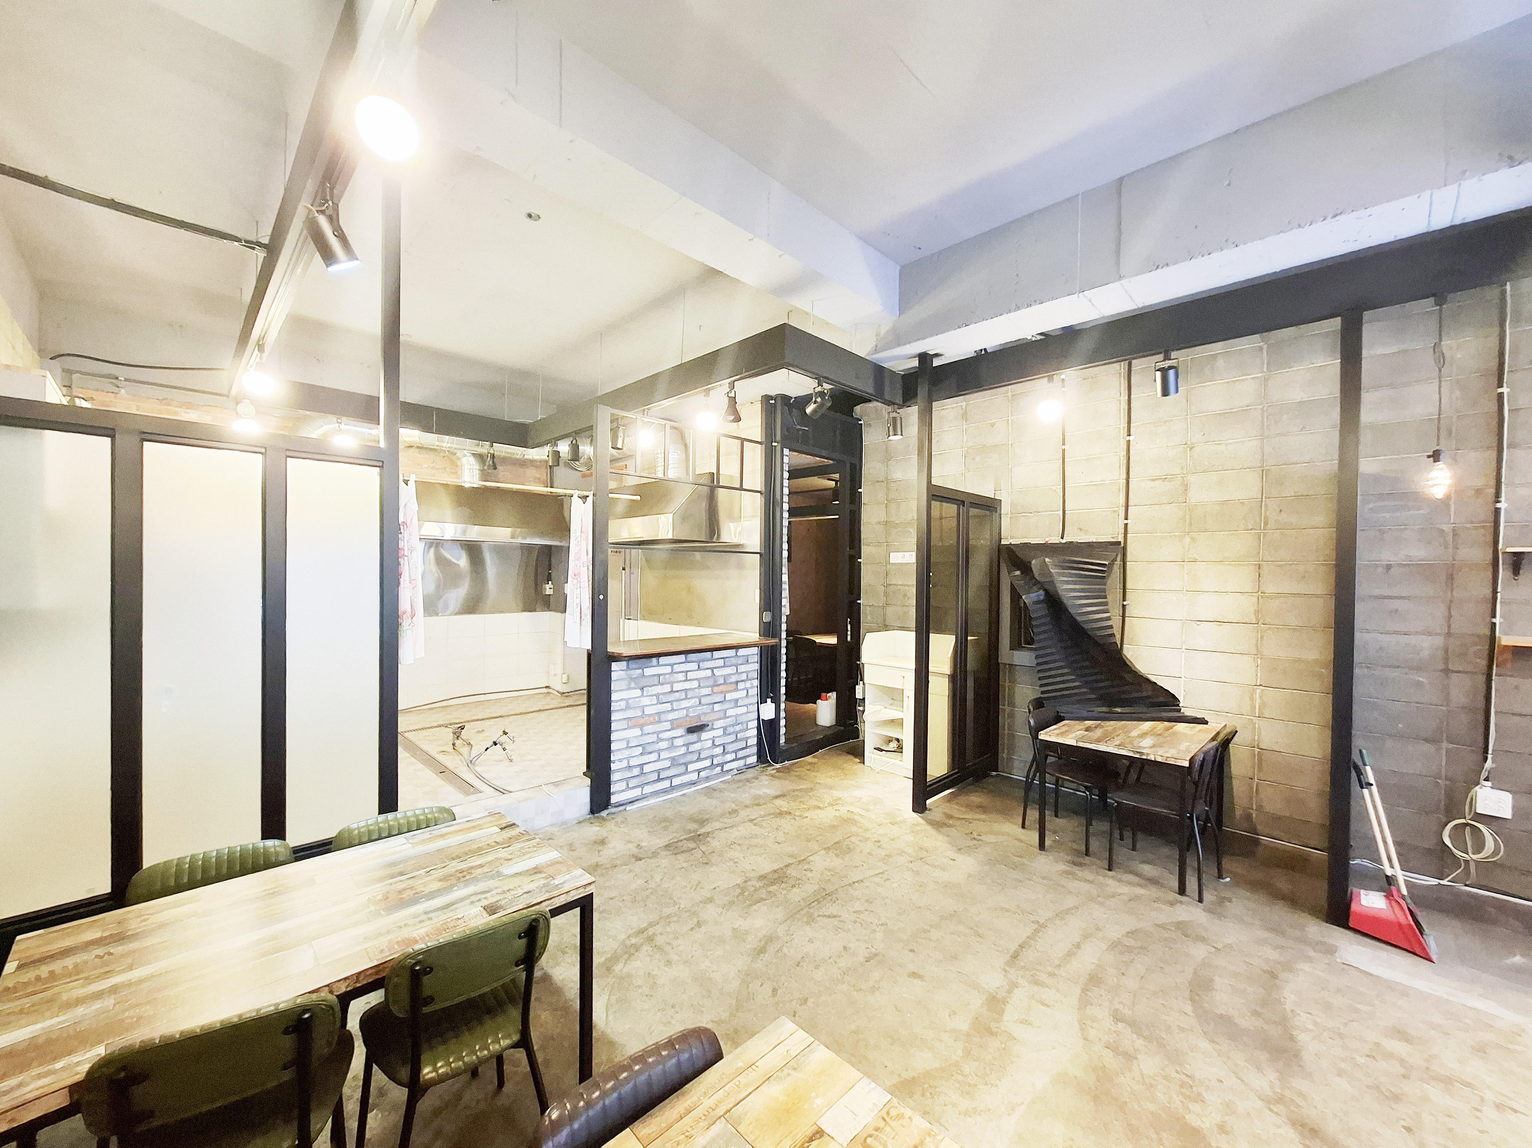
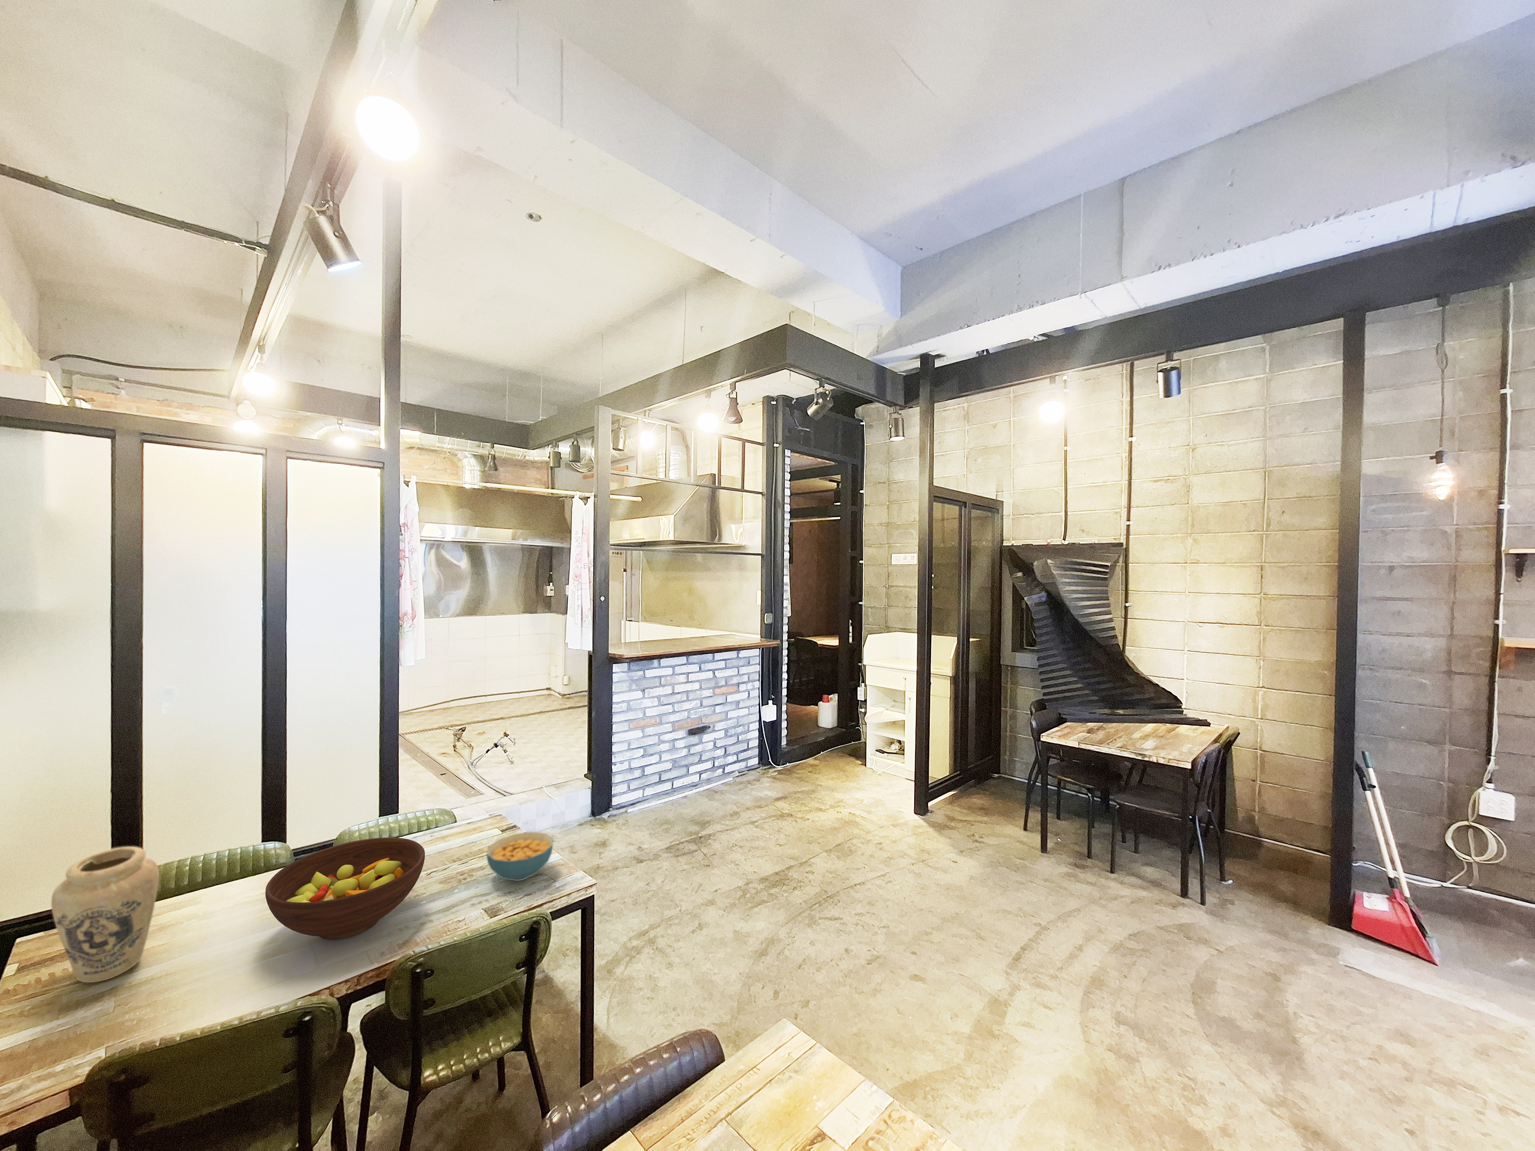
+ cereal bowl (520, 861)
+ vase (108, 915)
+ fruit bowl (349, 896)
